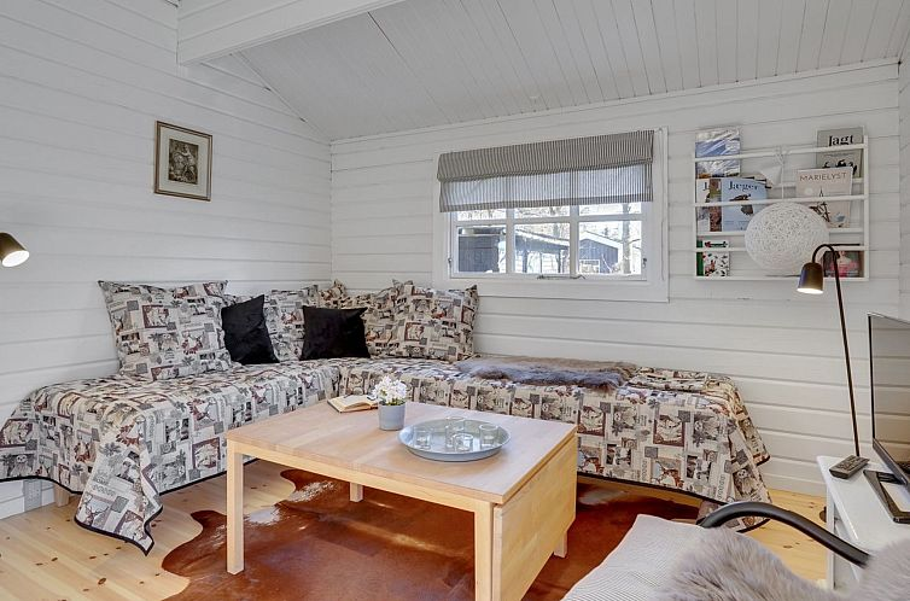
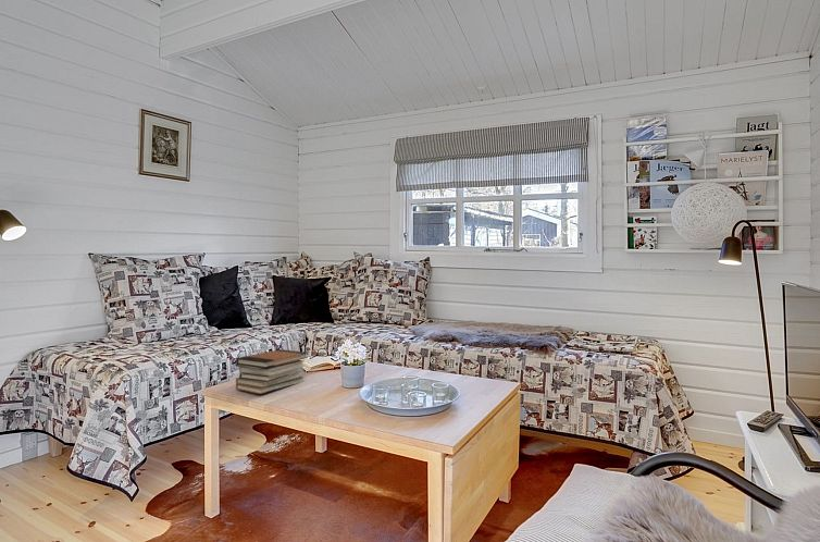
+ book stack (272, 370)
